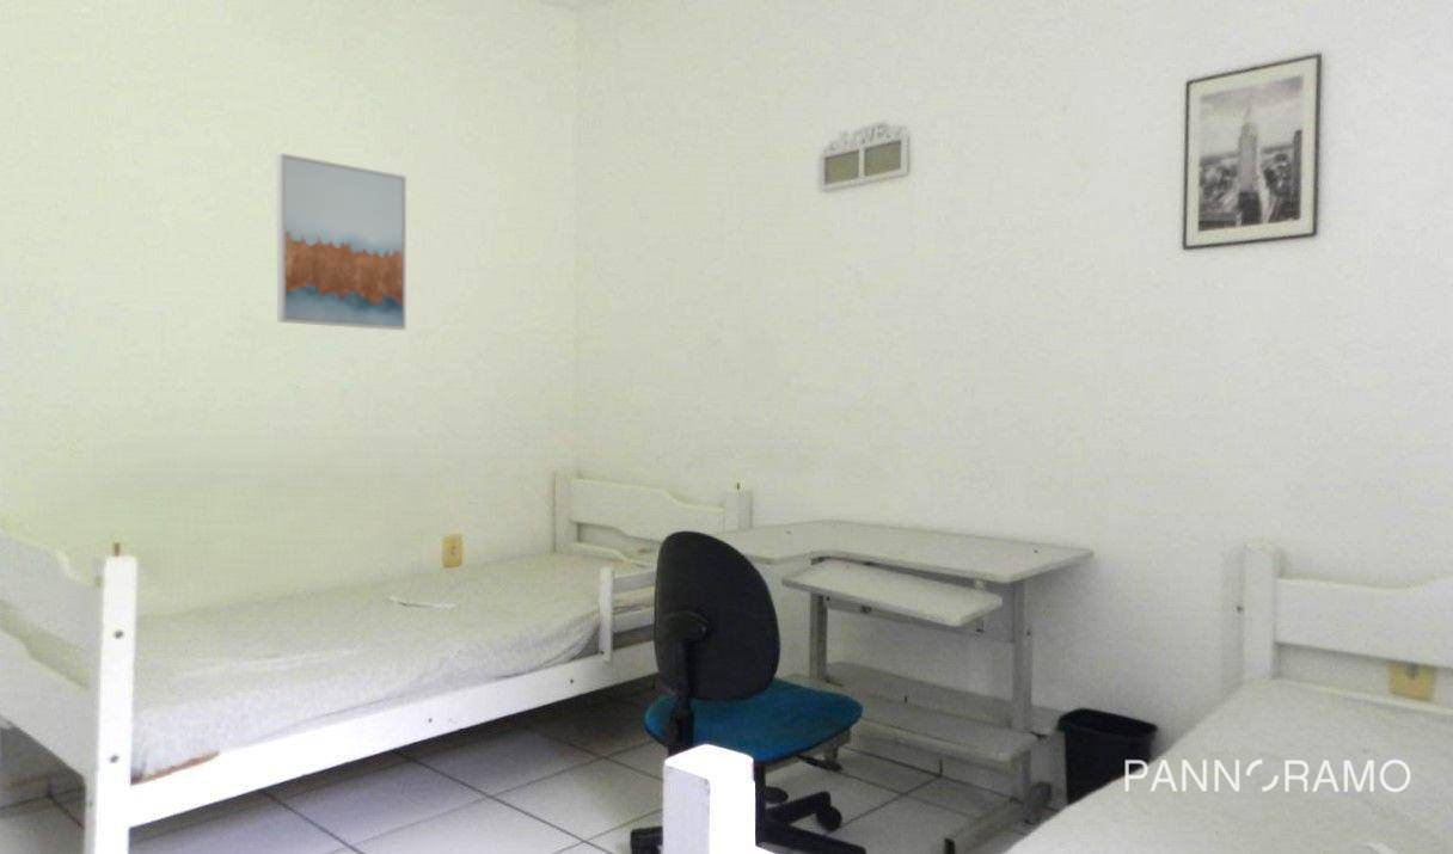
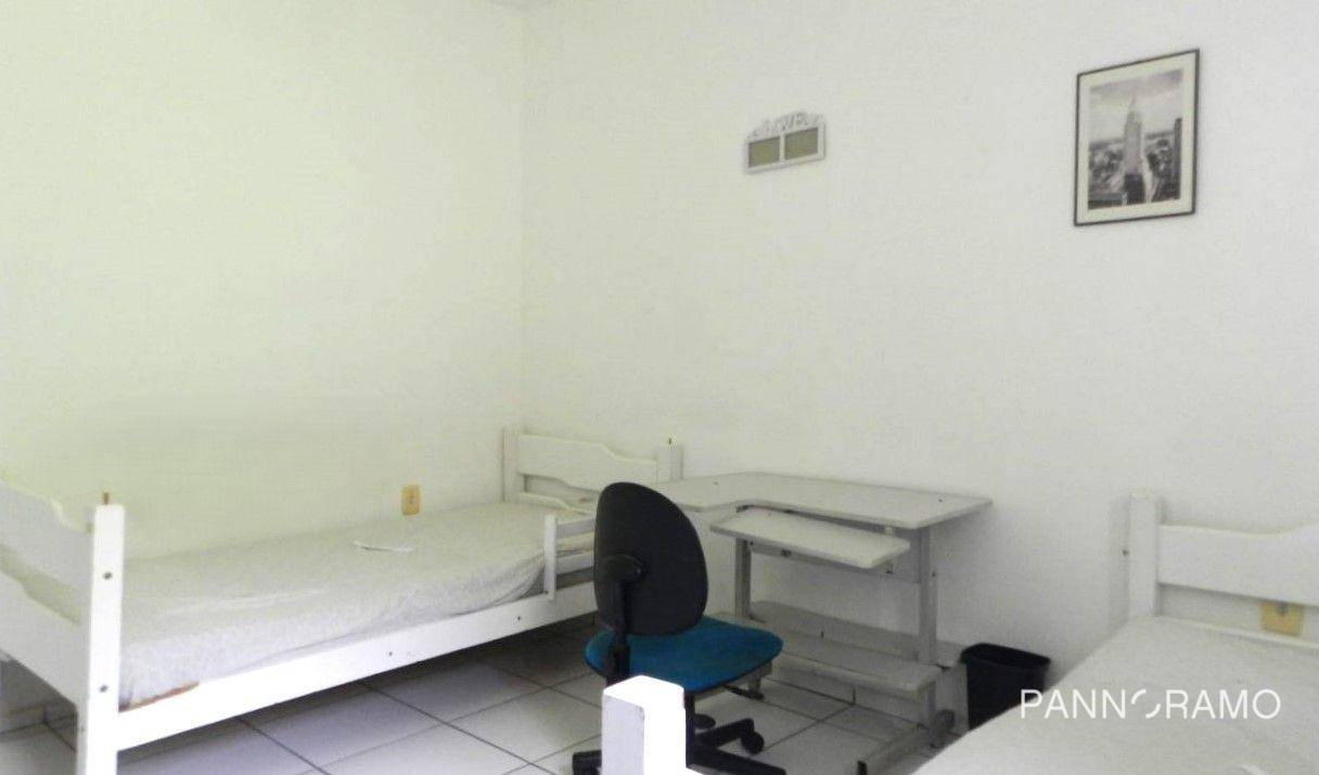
- wall art (344, 246)
